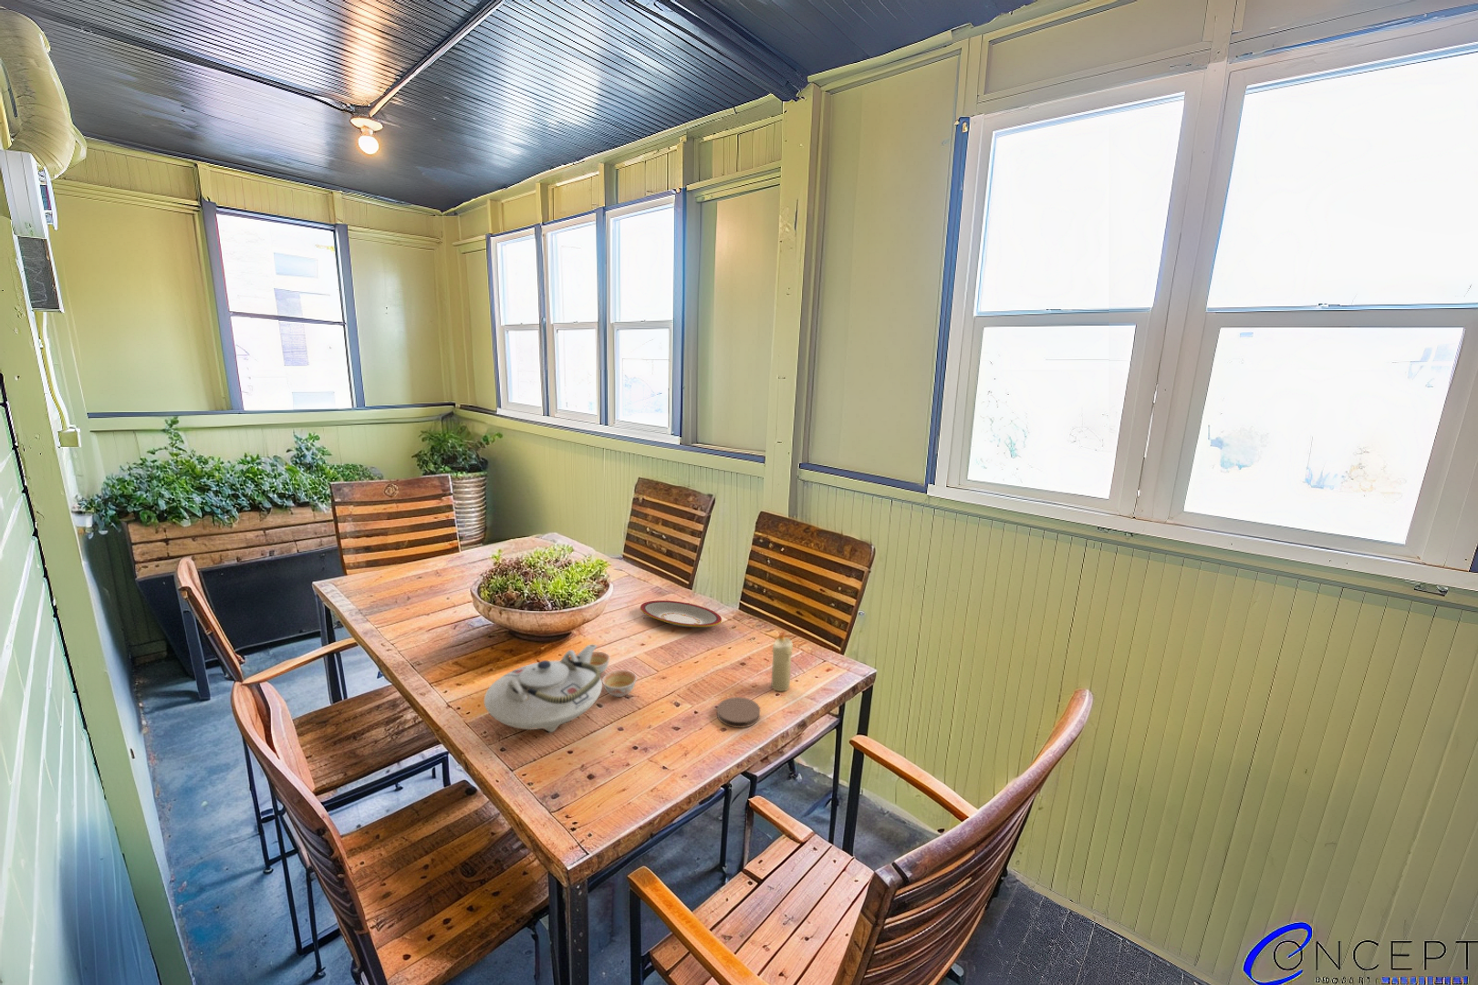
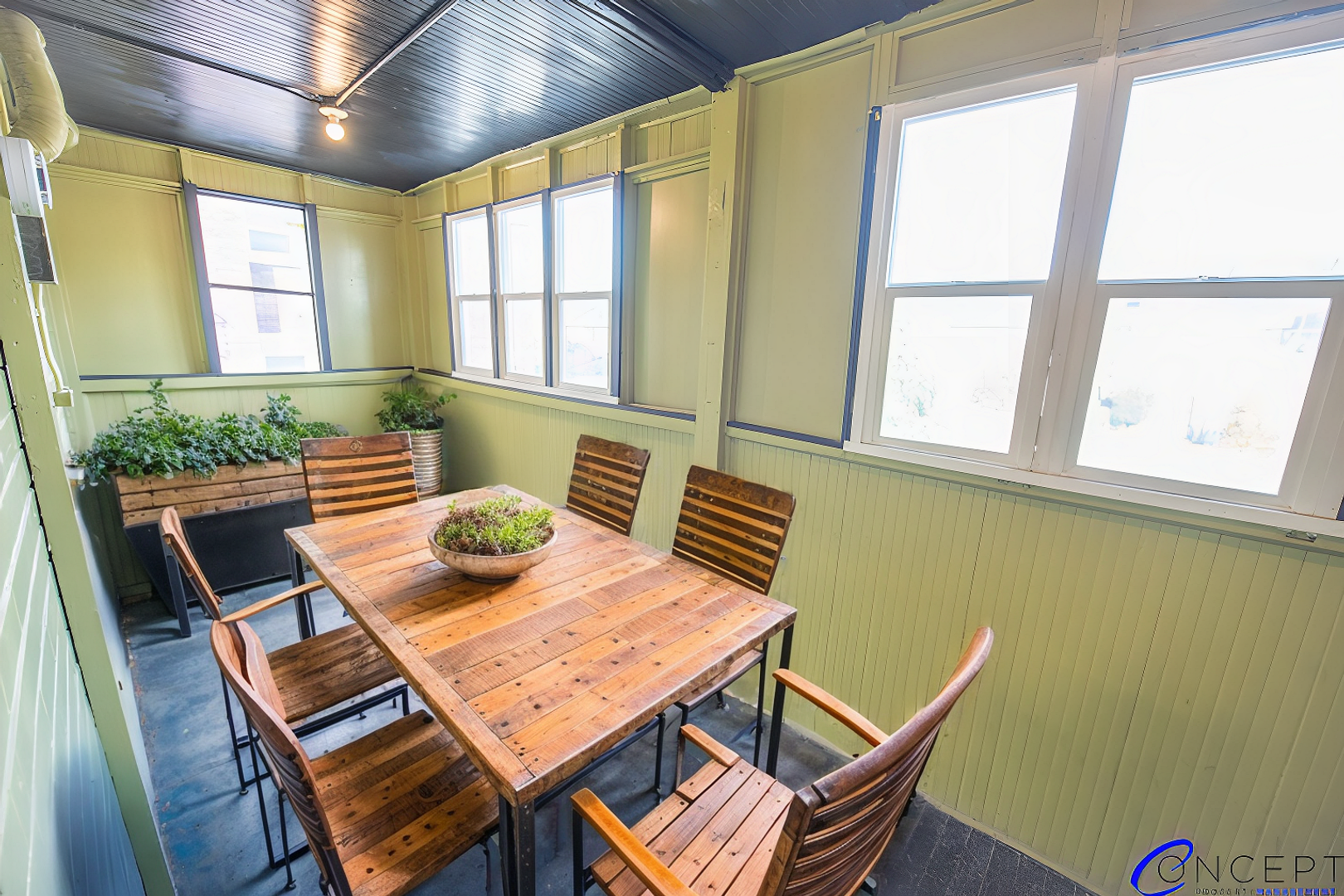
- candle (782, 660)
- coaster (738, 711)
- plate (680, 616)
- teapot (562, 677)
